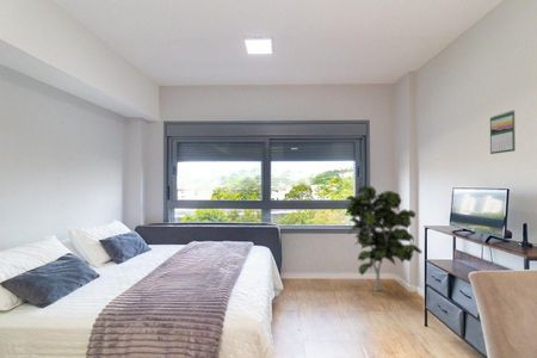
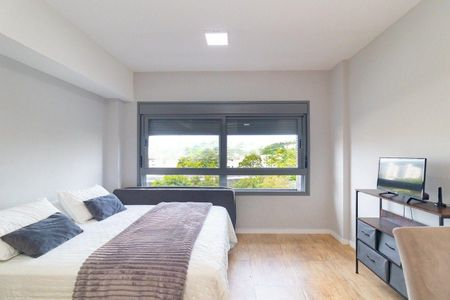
- indoor plant (381, 239)
- calendar (501, 132)
